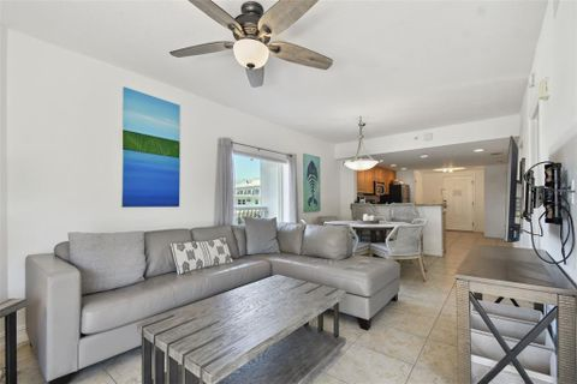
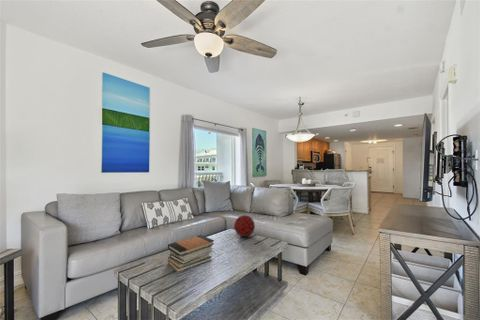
+ book stack (191, 252)
+ decorative orb (244, 225)
